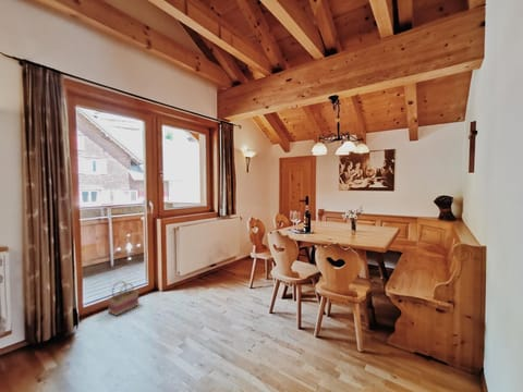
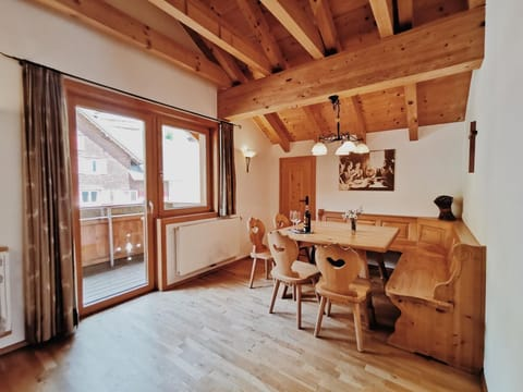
- basket (123, 295)
